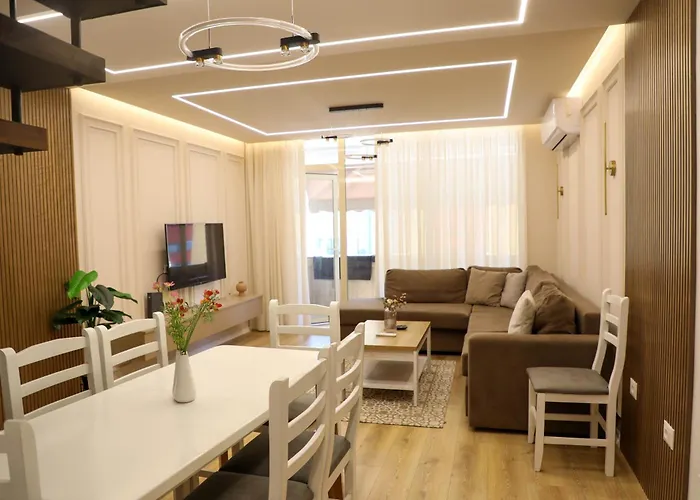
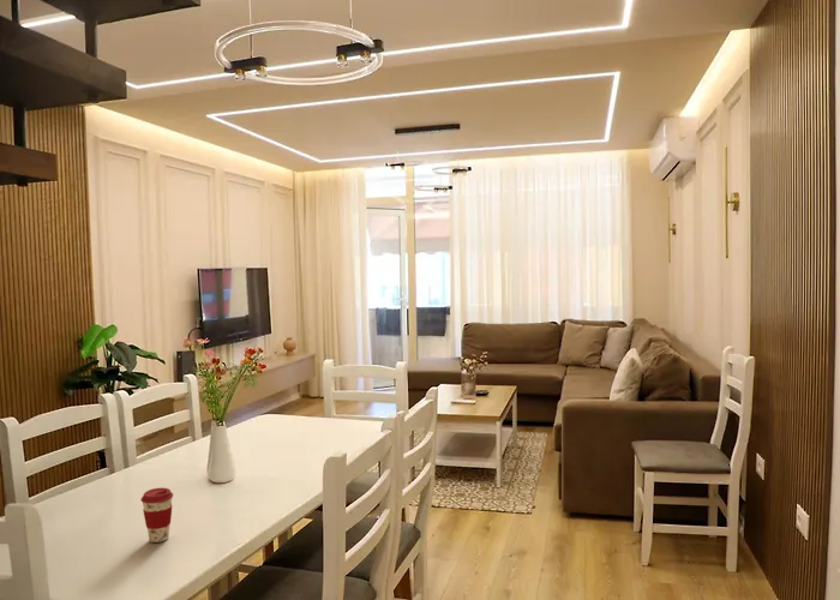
+ coffee cup (157, 515)
